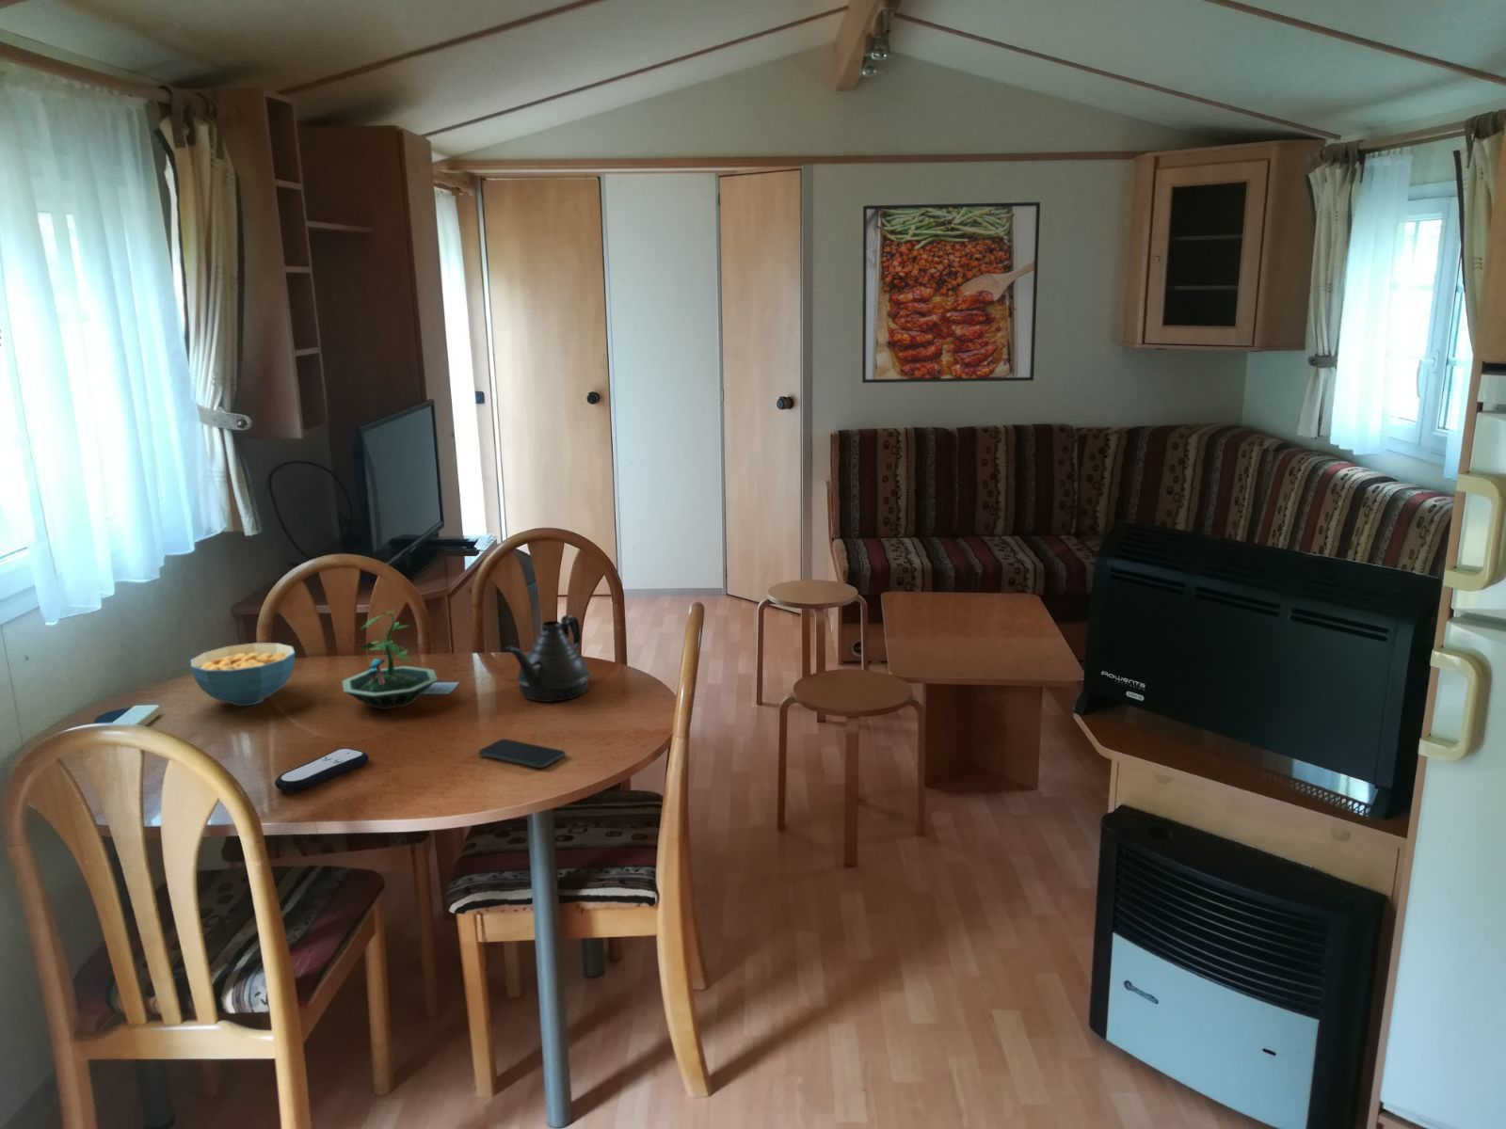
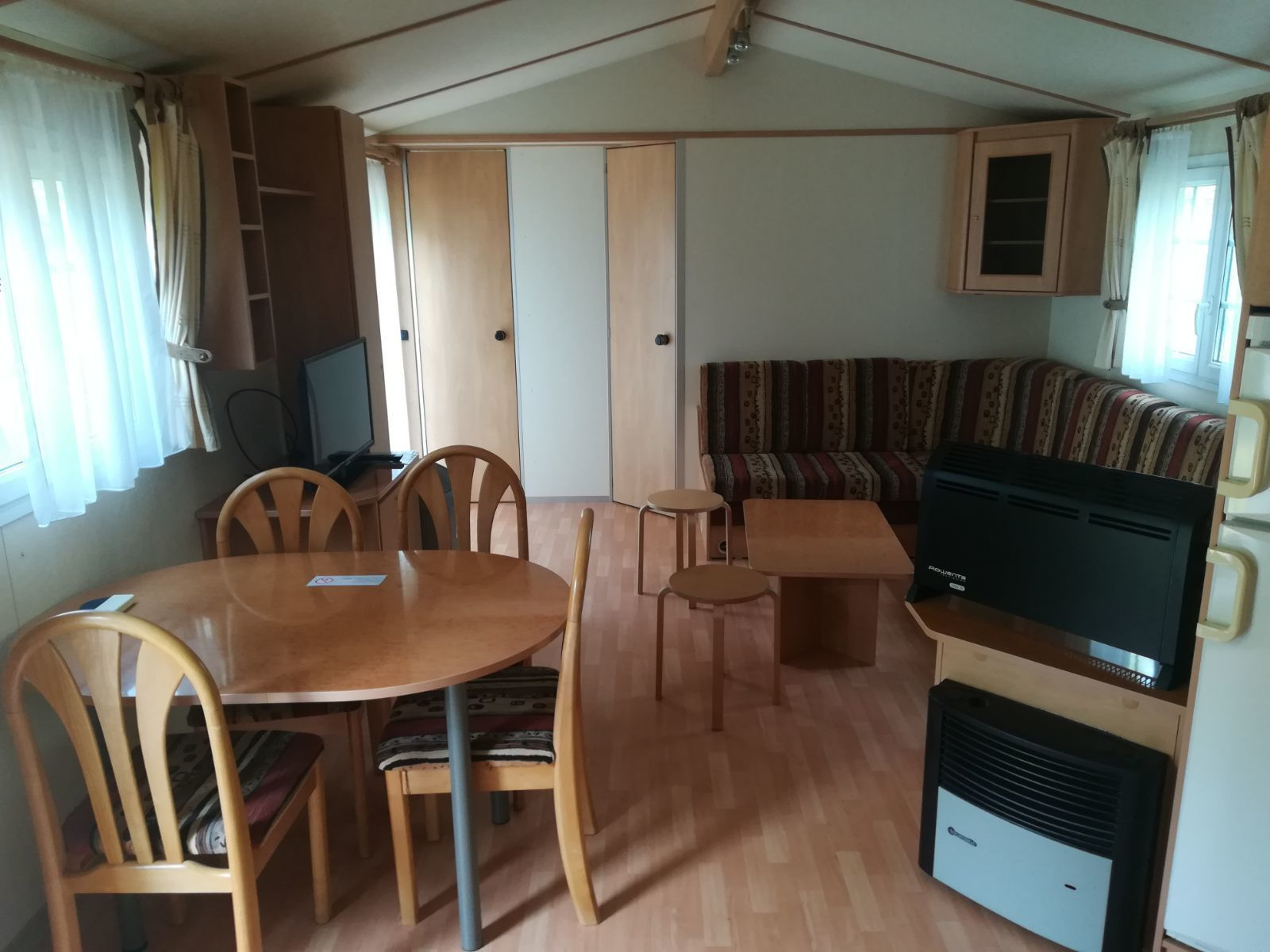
- remote control (321, 768)
- cereal bowl (245, 678)
- terrarium (388, 631)
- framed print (949, 294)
- smartphone (522, 753)
- teapot (543, 661)
